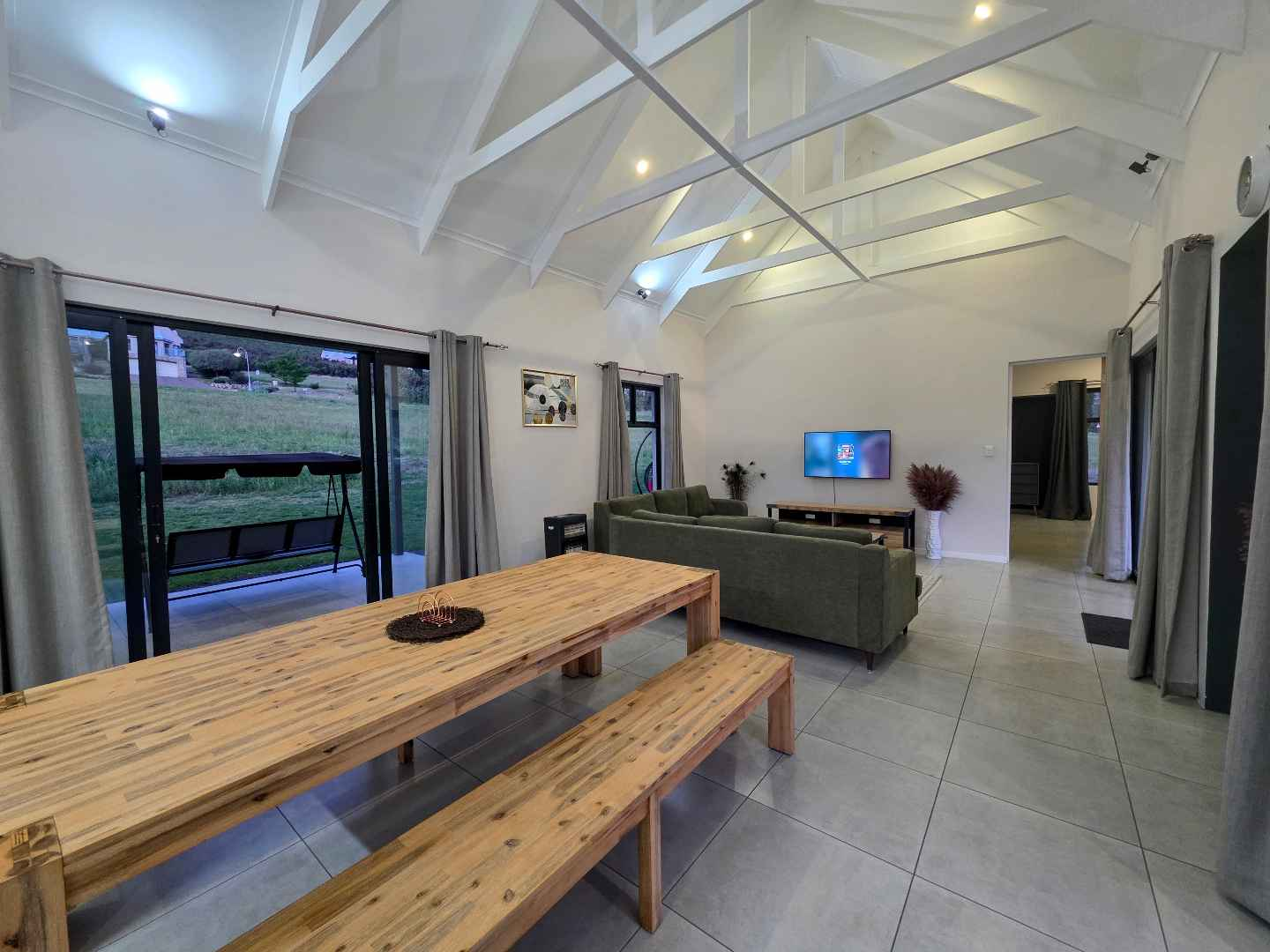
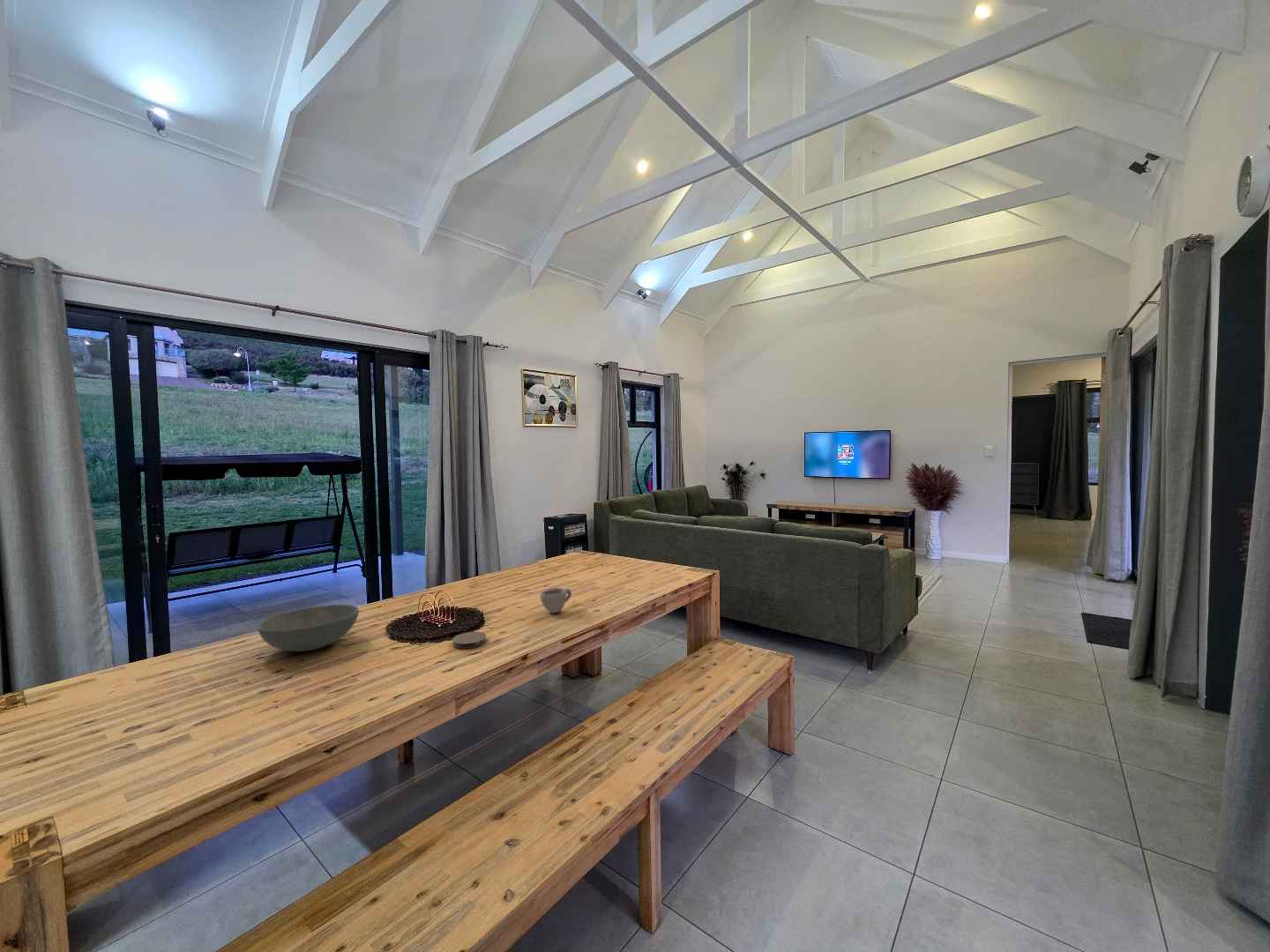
+ bowl (310, 630)
+ cup (557, 599)
+ coaster (469, 639)
